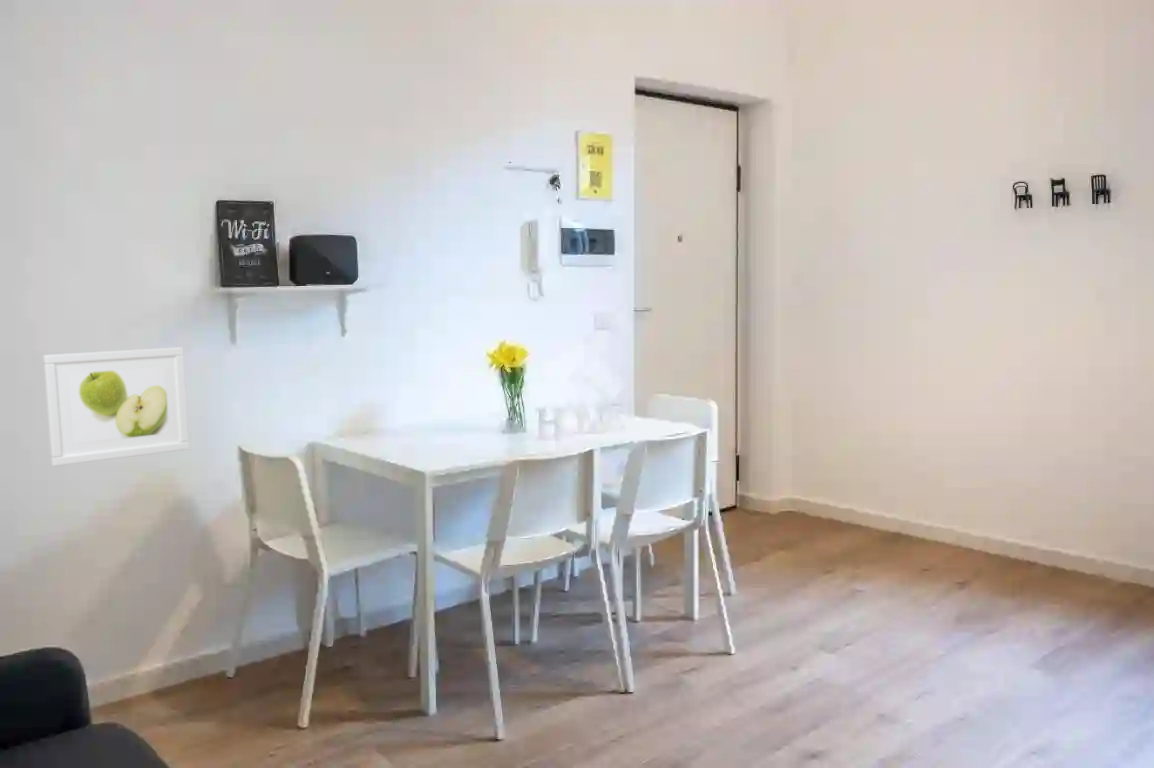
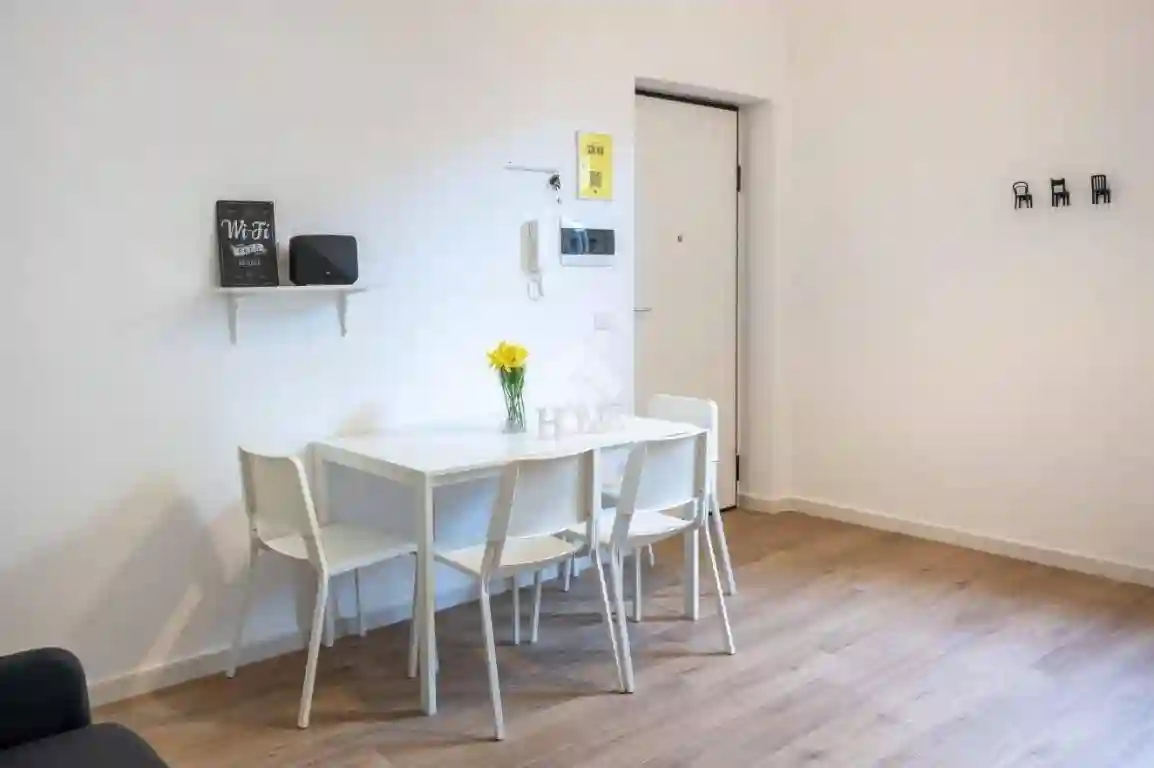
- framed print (119, 404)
